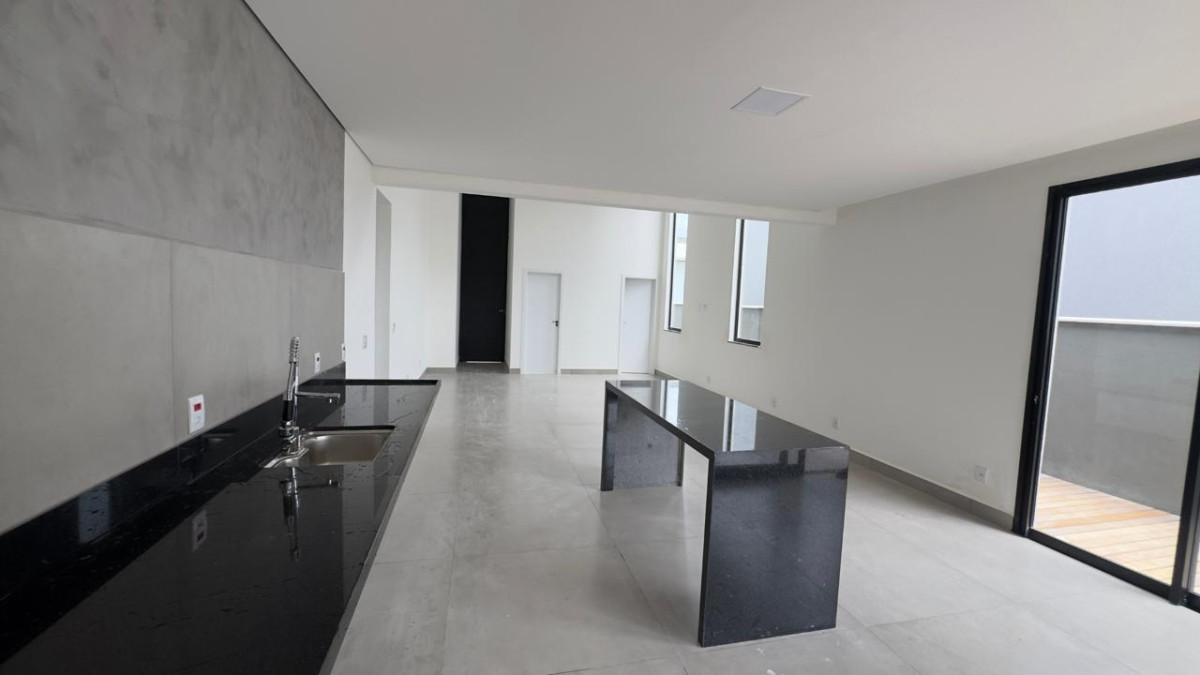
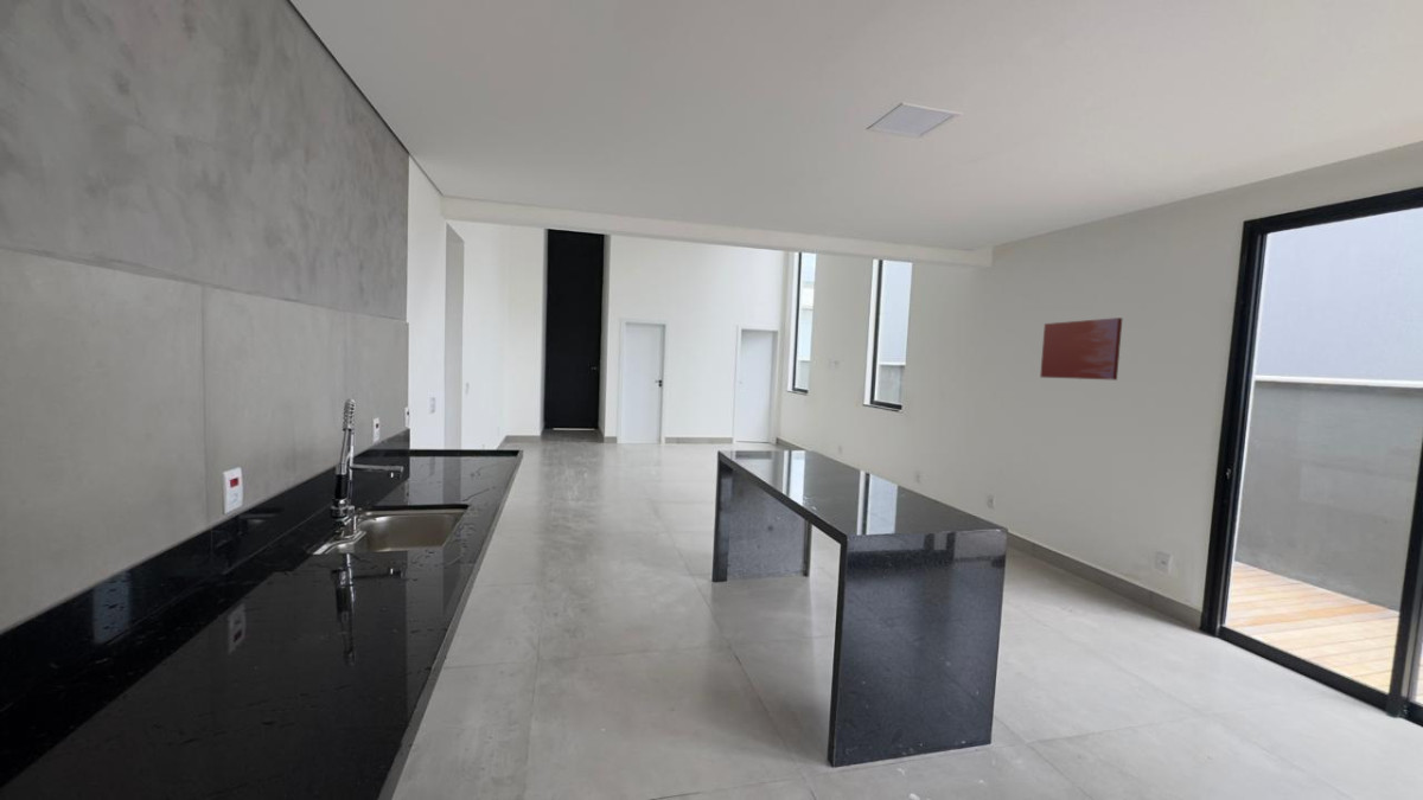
+ wall art (1078, 350)
